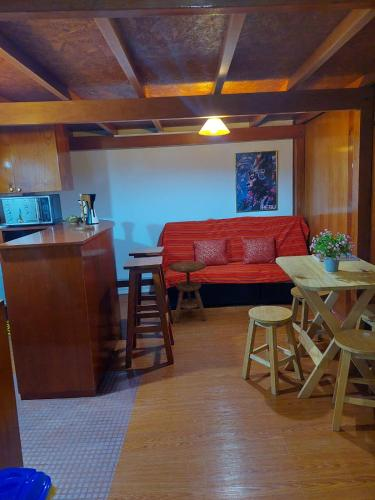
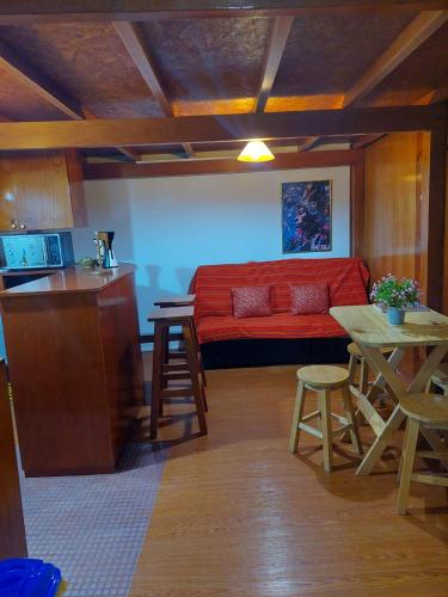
- side table (189, 291)
